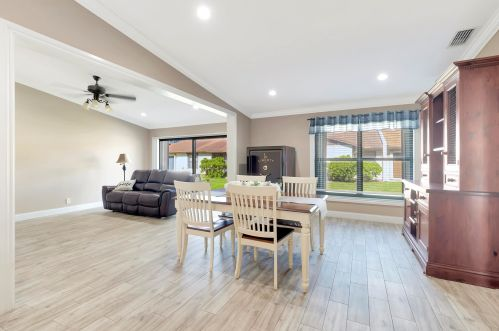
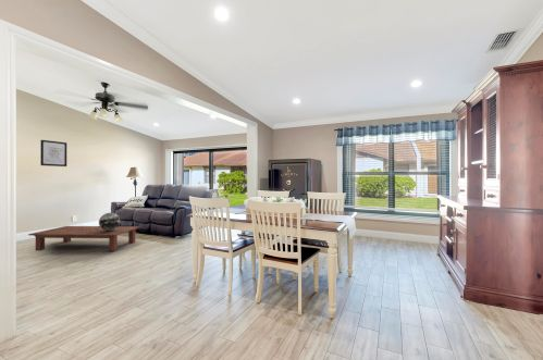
+ wall art (53, 153)
+ coffee table (88, 237)
+ decorative globe (109, 221)
